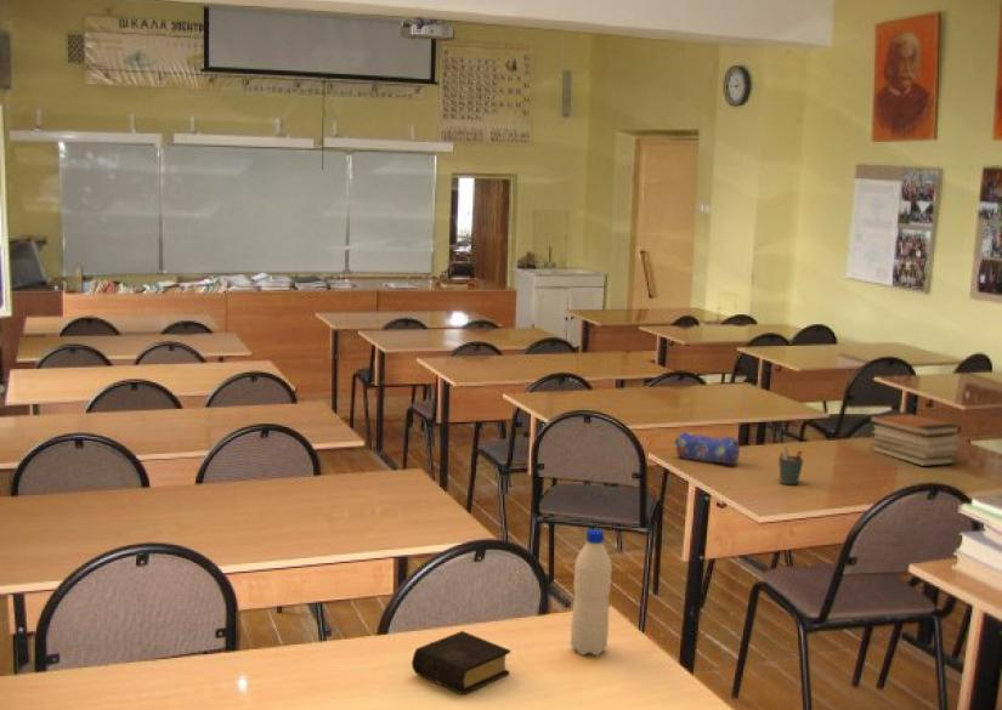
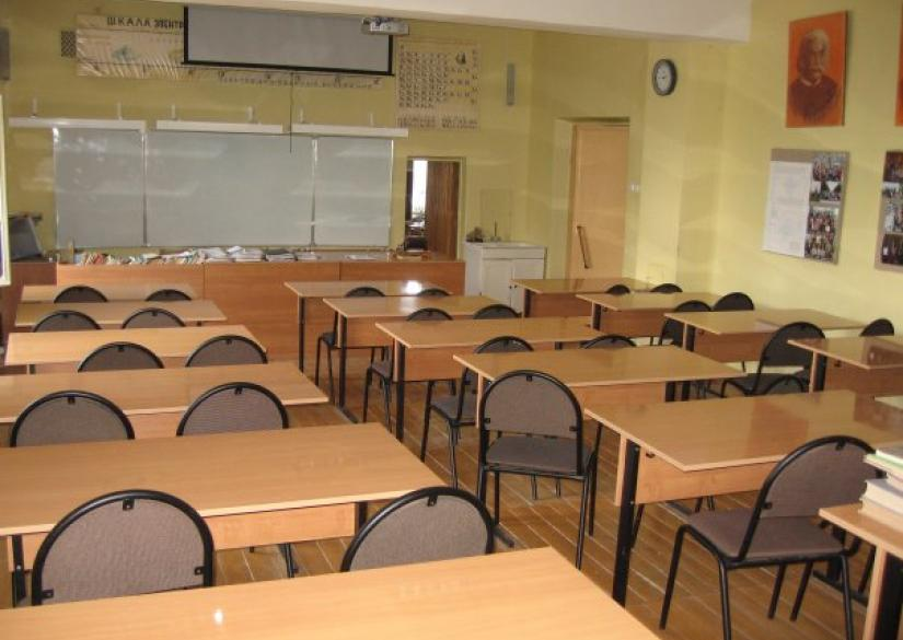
- book stack (913, 438)
- book (459, 661)
- pen holder (789, 464)
- pencil case (707, 447)
- water bottle (591, 590)
